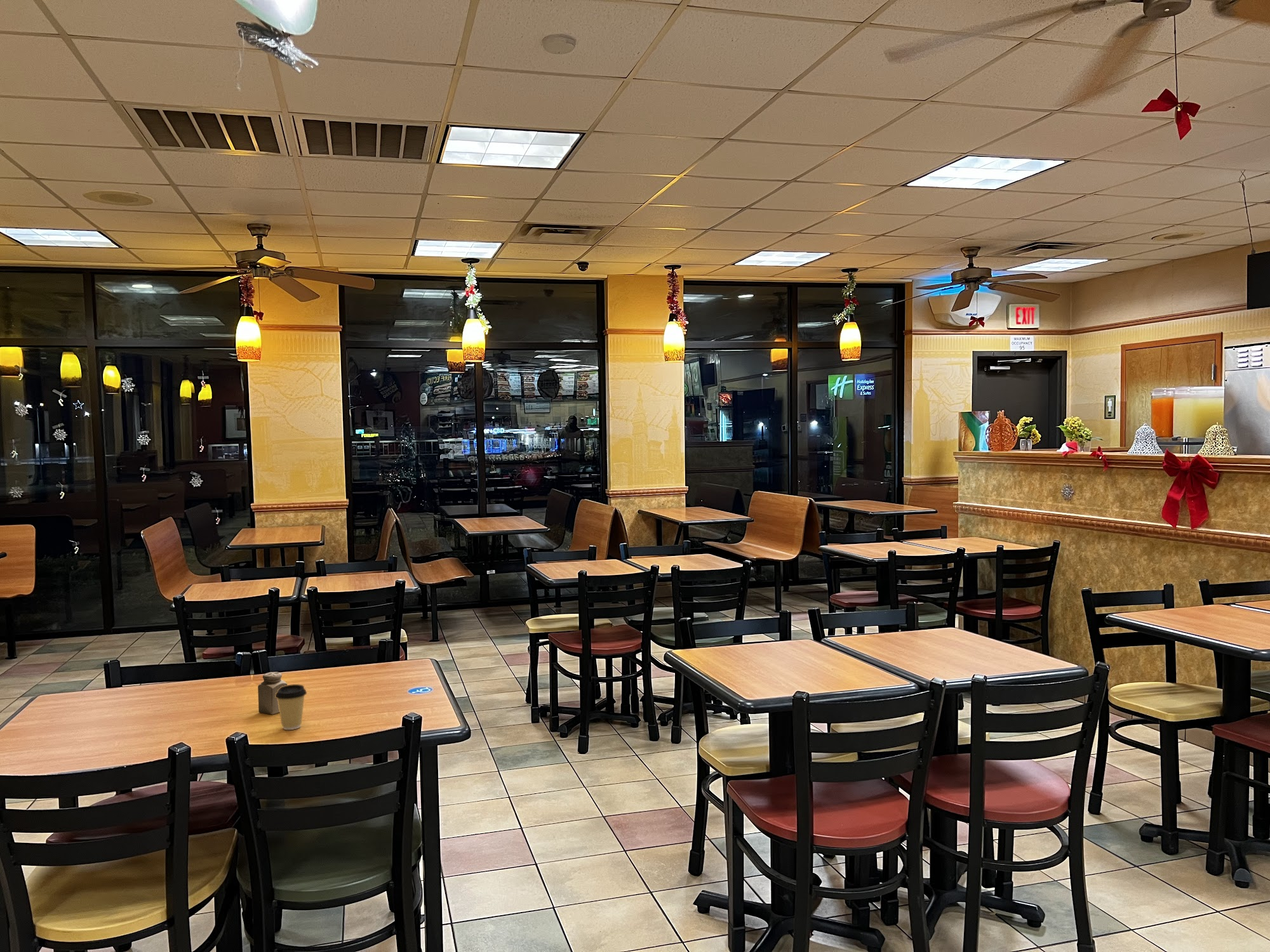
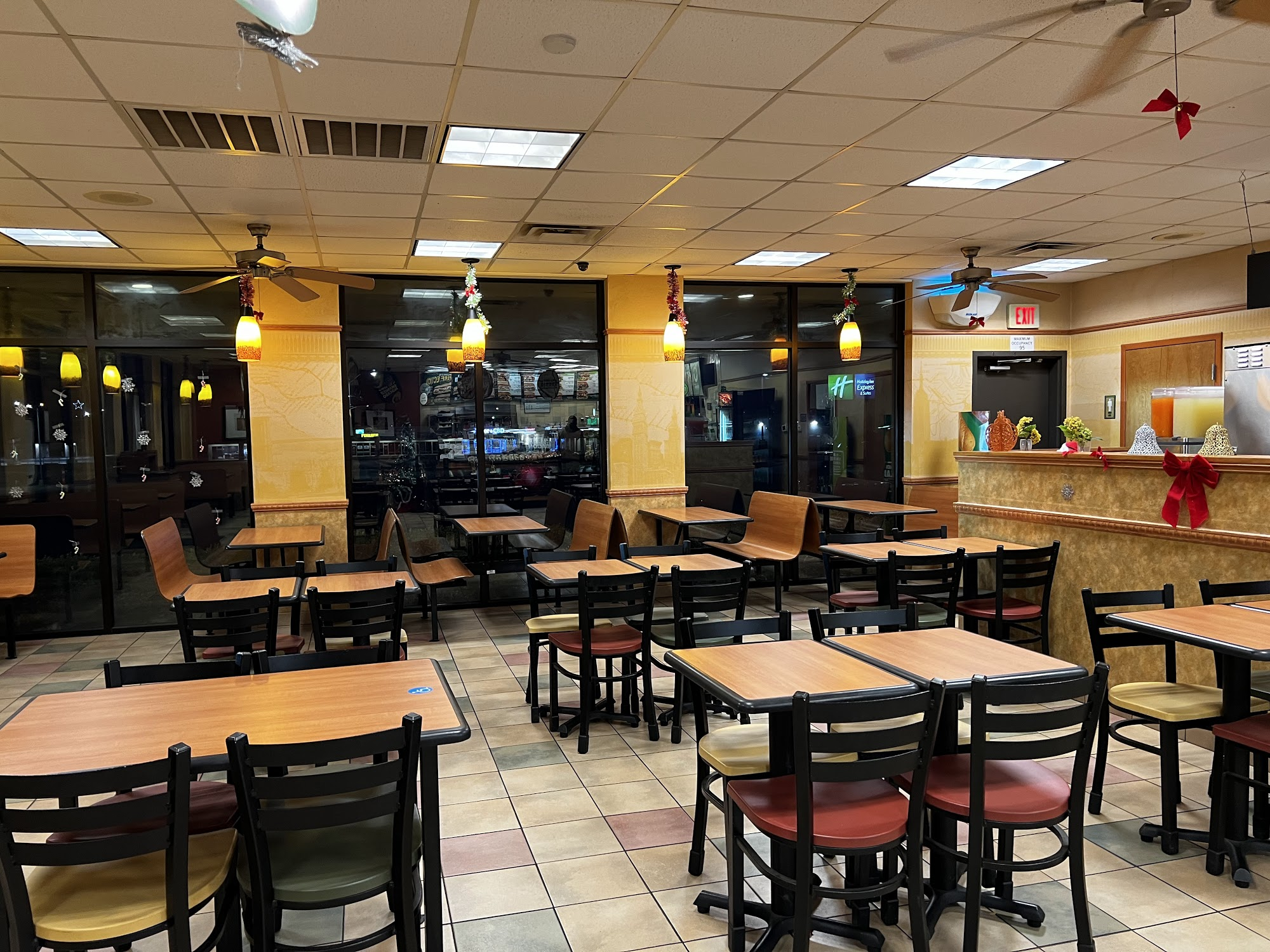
- salt shaker (272, 692)
- coffee cup (291, 707)
